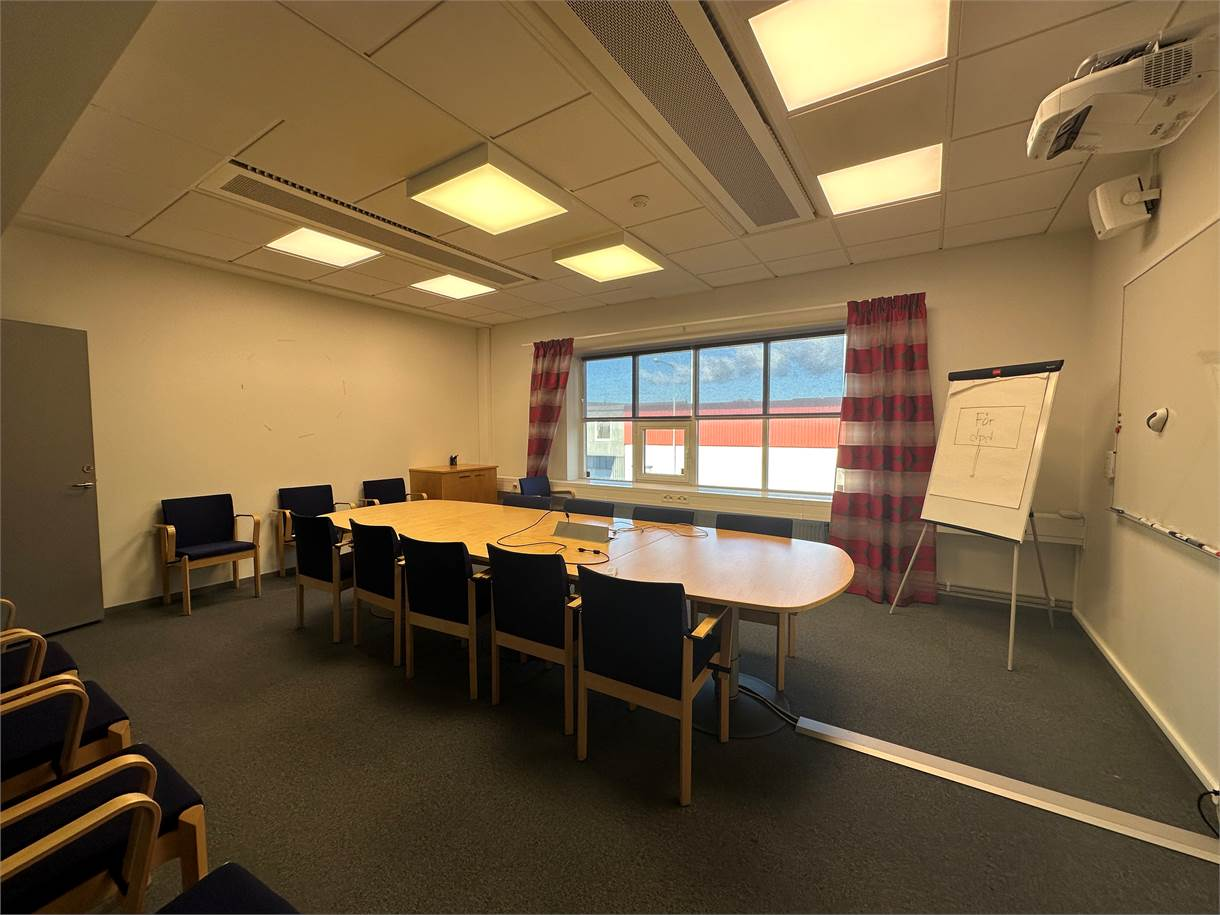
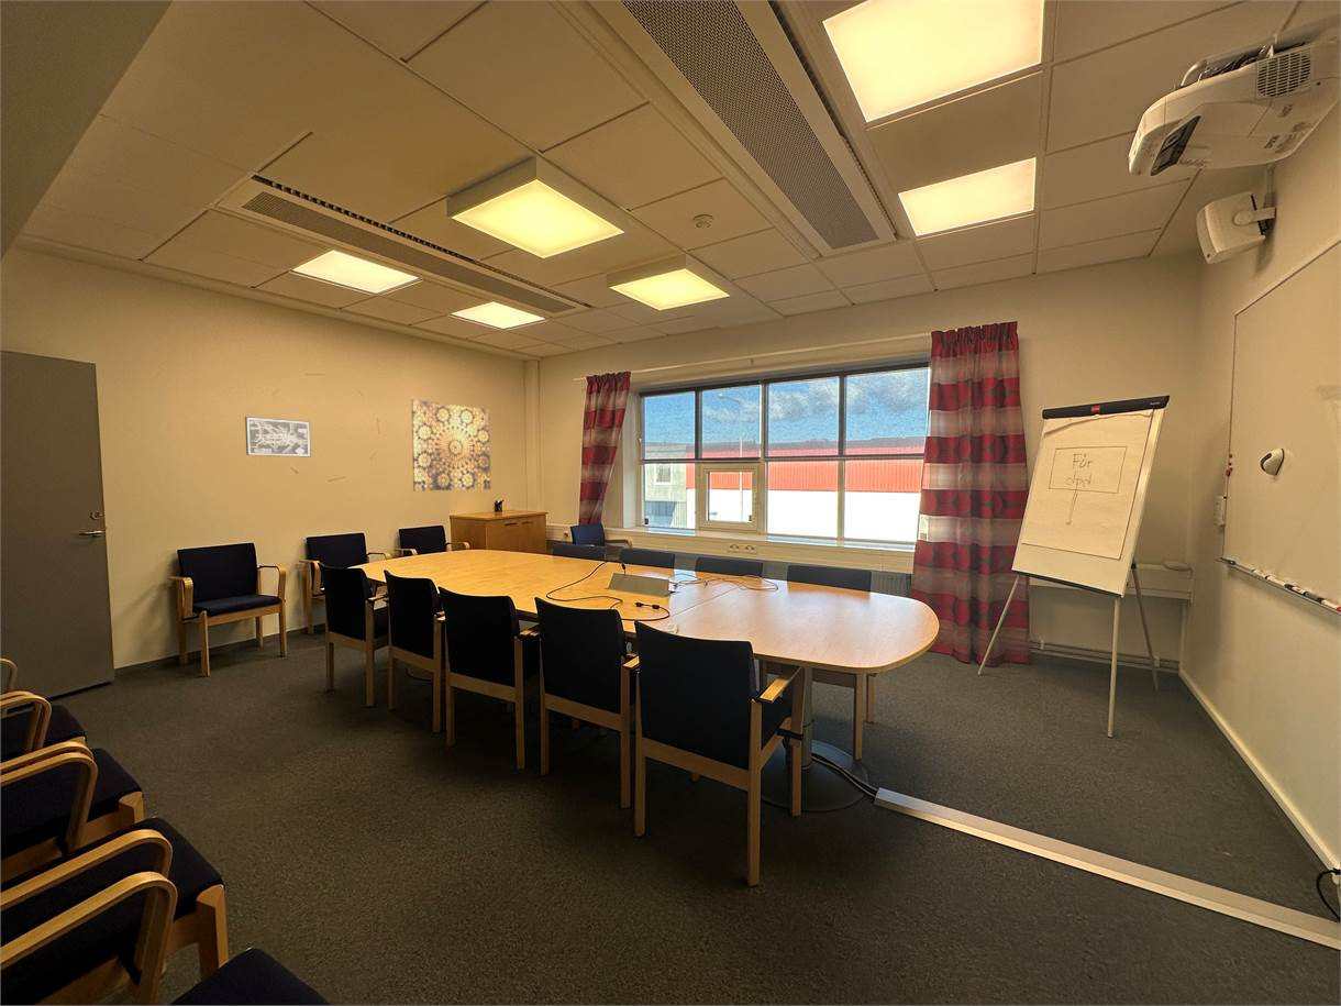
+ wall art (279, 438)
+ wall art (453, 447)
